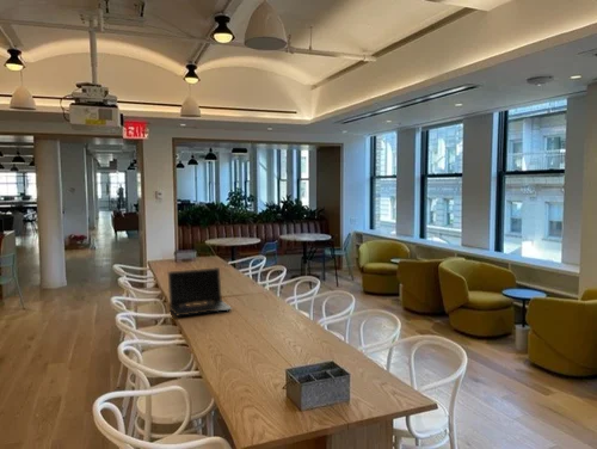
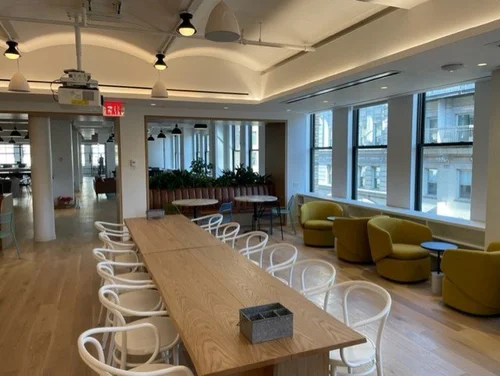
- laptop computer (199, 290)
